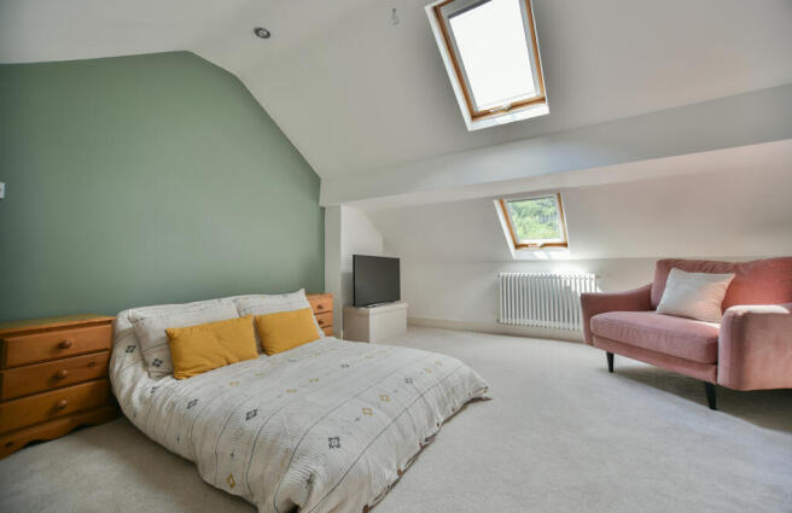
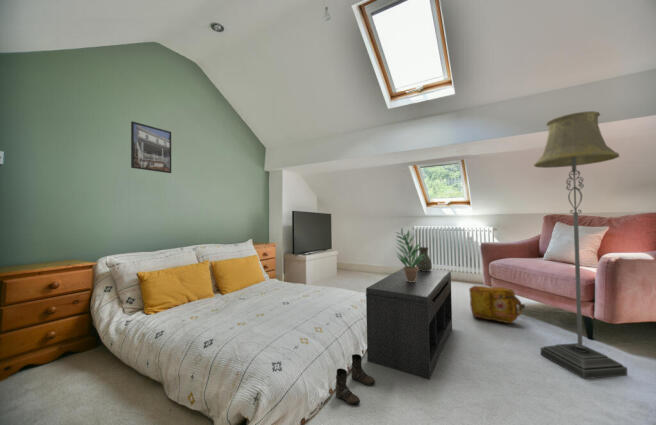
+ potted plant (409, 253)
+ floor lamp (576, 240)
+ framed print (152, 148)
+ bench (414, 310)
+ boots (355, 377)
+ decorative vase (423, 258)
+ backpack (496, 303)
